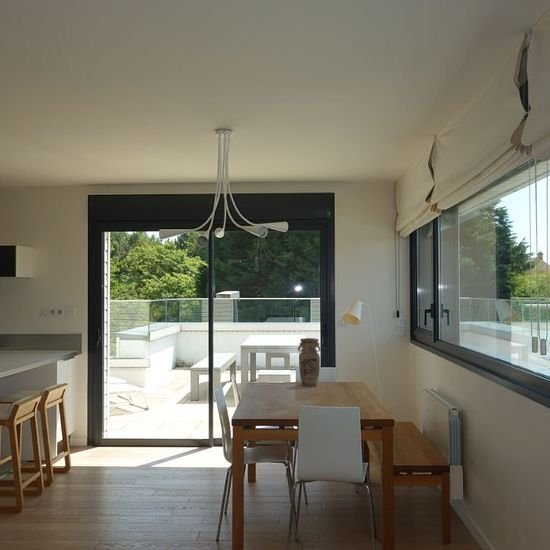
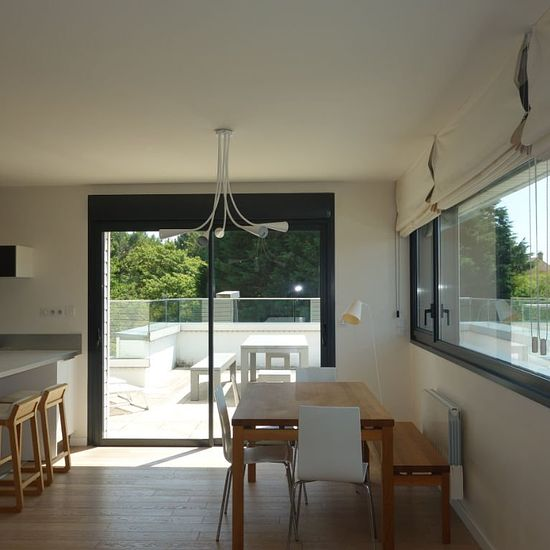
- vase (309, 362)
